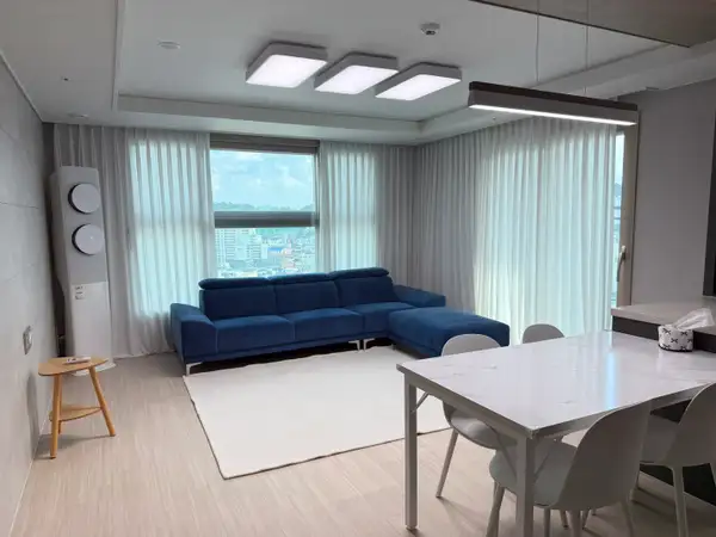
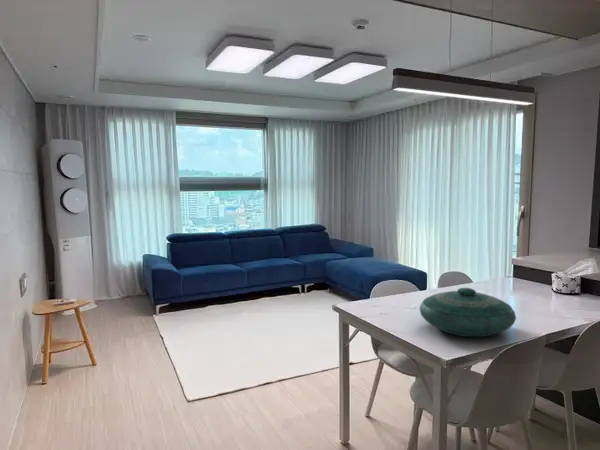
+ decorative bowl (466, 308)
